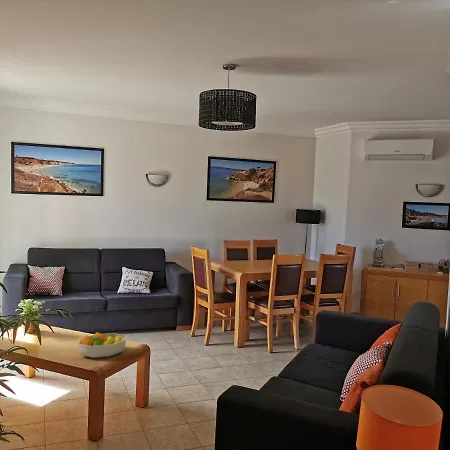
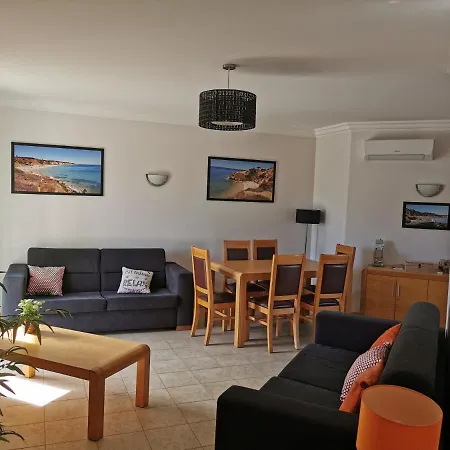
- fruit bowl (102, 343)
